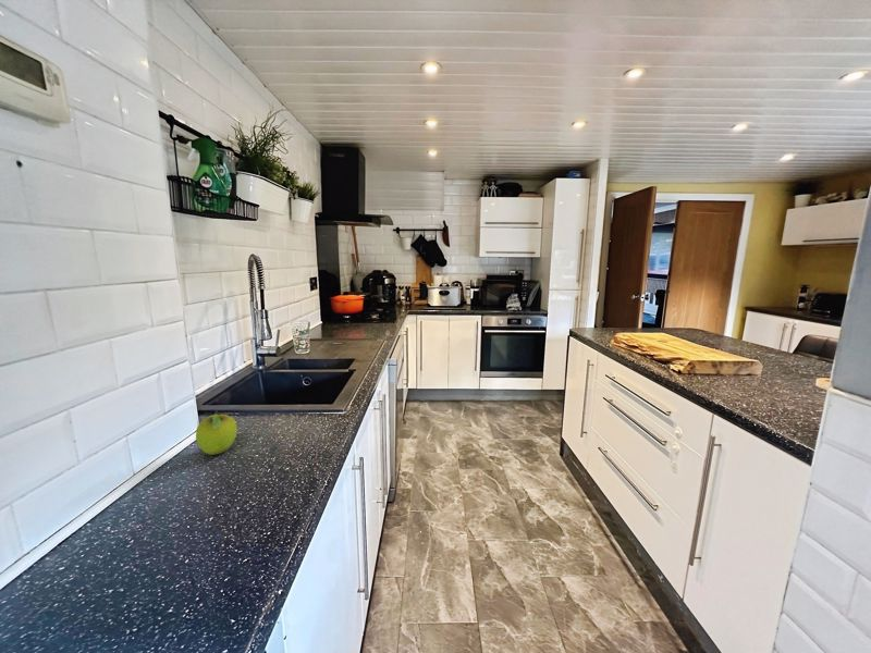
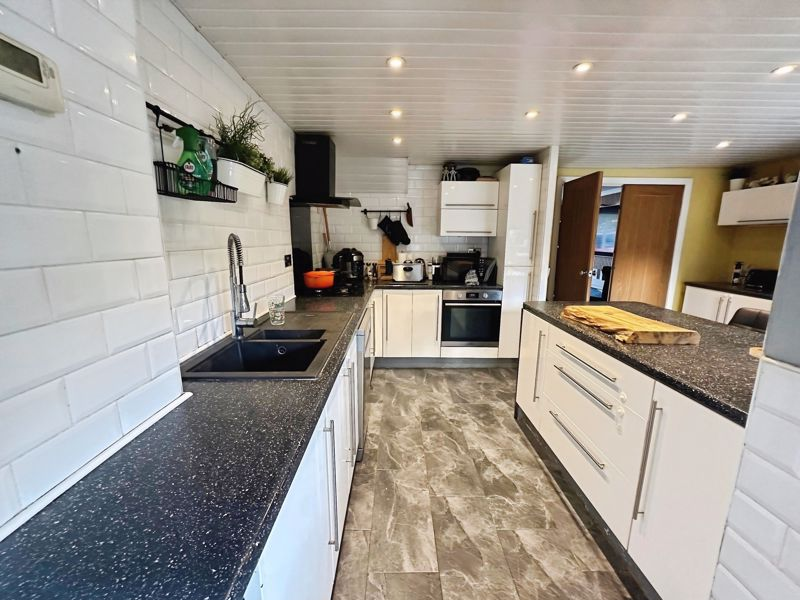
- fruit (216, 432)
